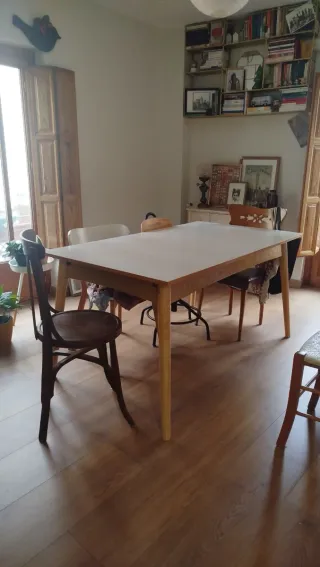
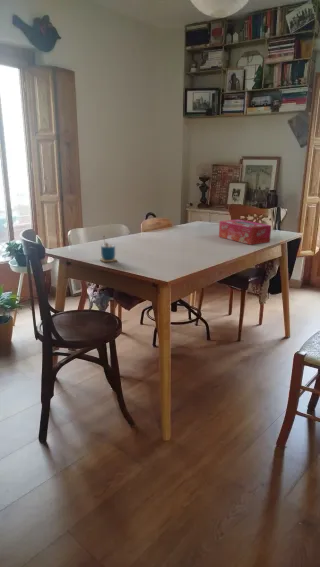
+ cup (108, 247)
+ tissue box (244, 231)
